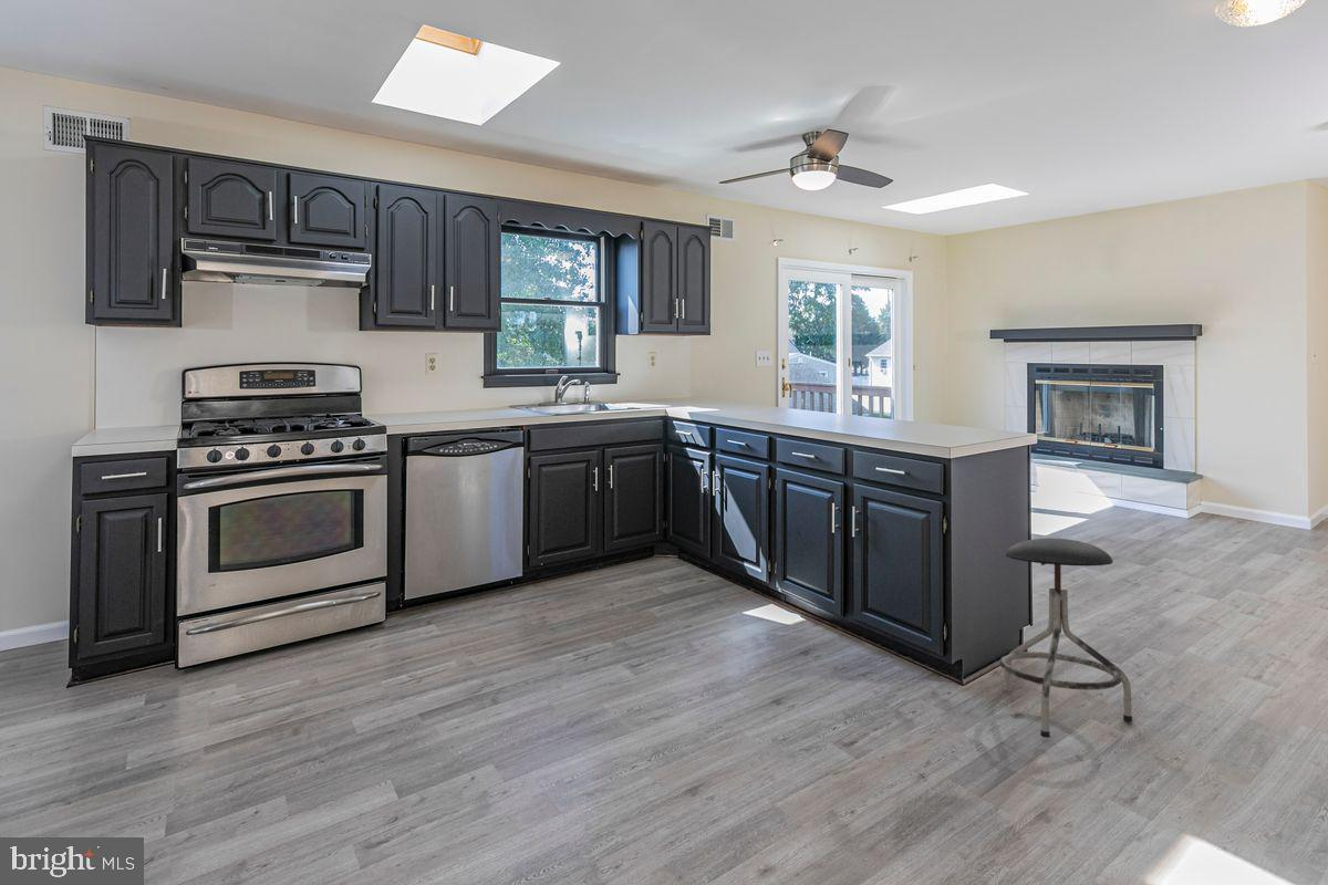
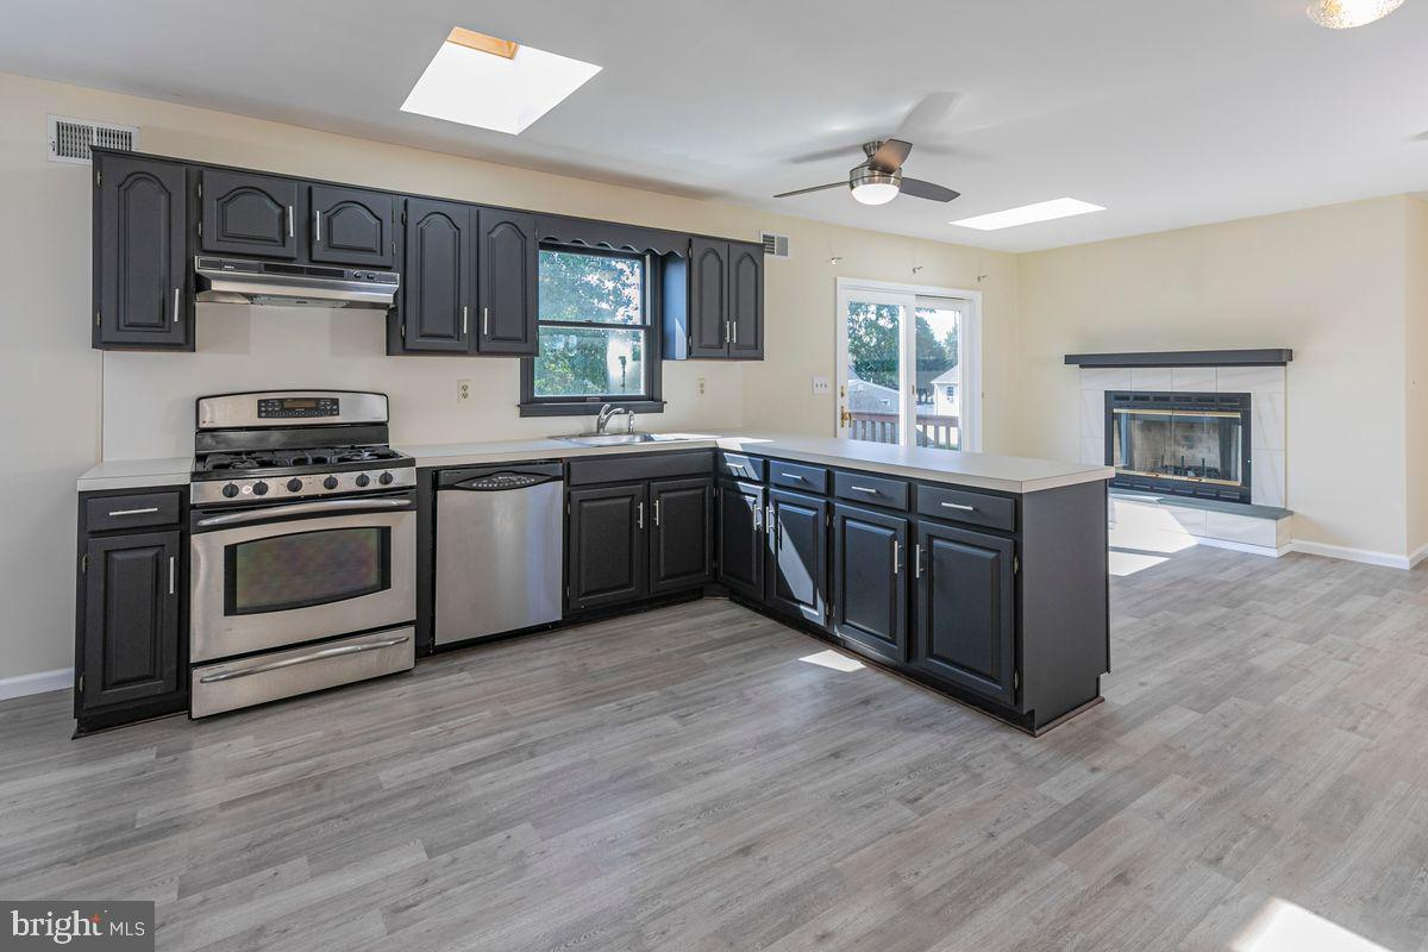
- stool (1050, 625)
